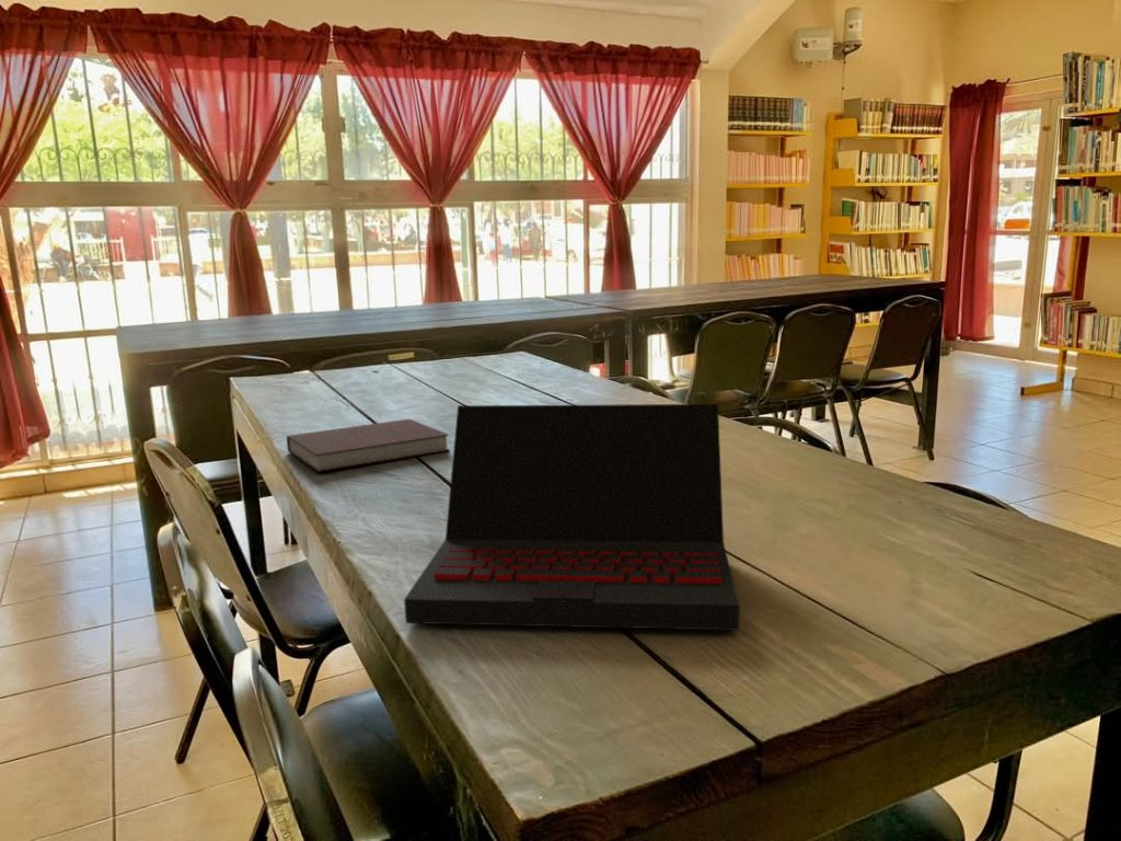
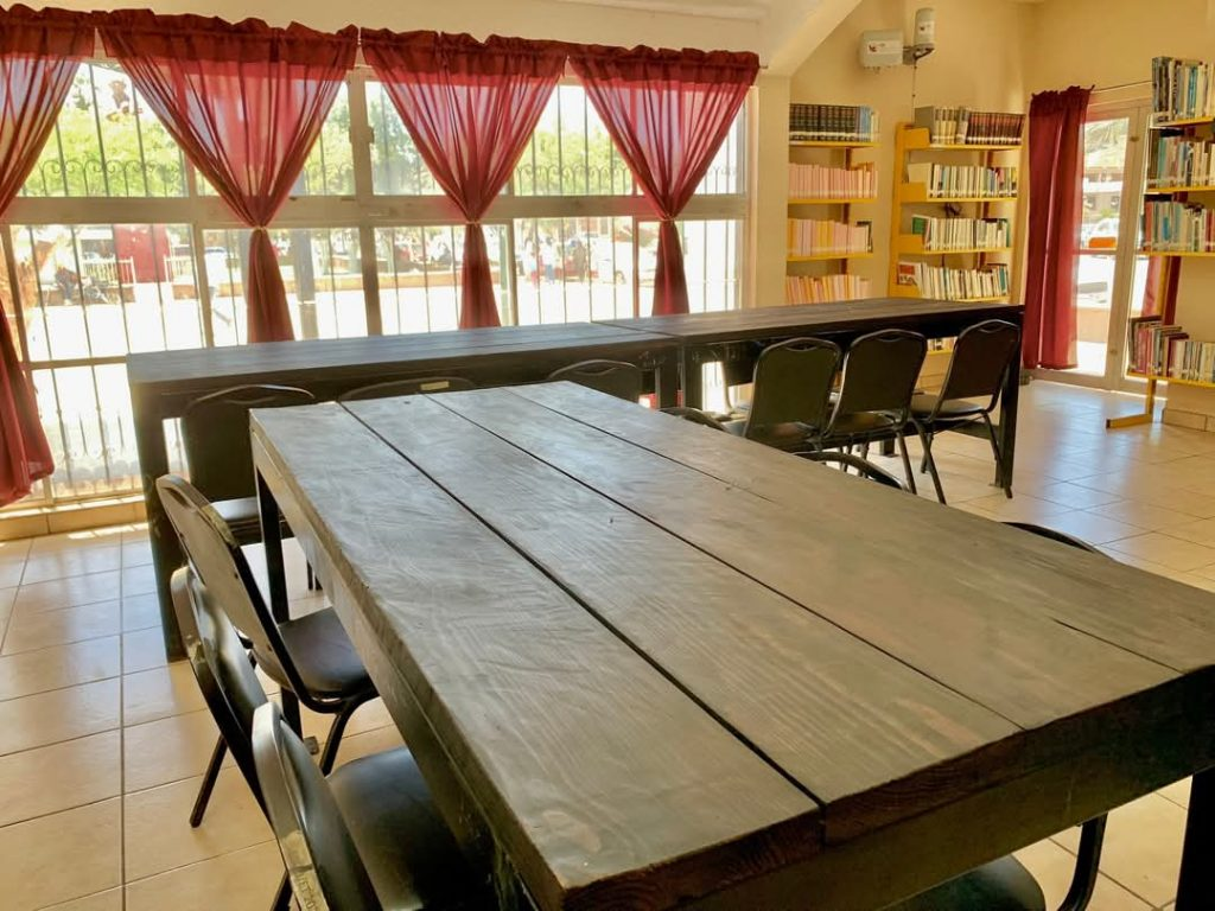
- laptop (579, 499)
- notebook (367, 442)
